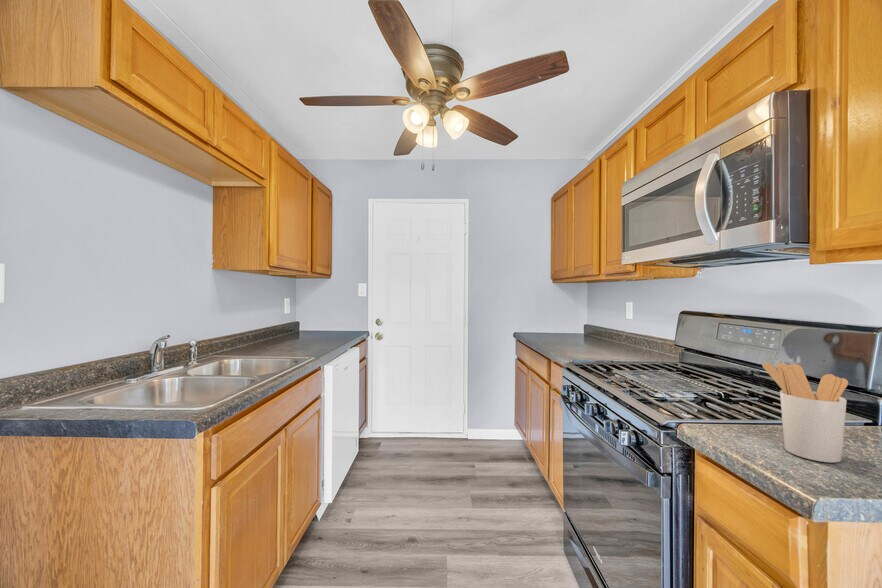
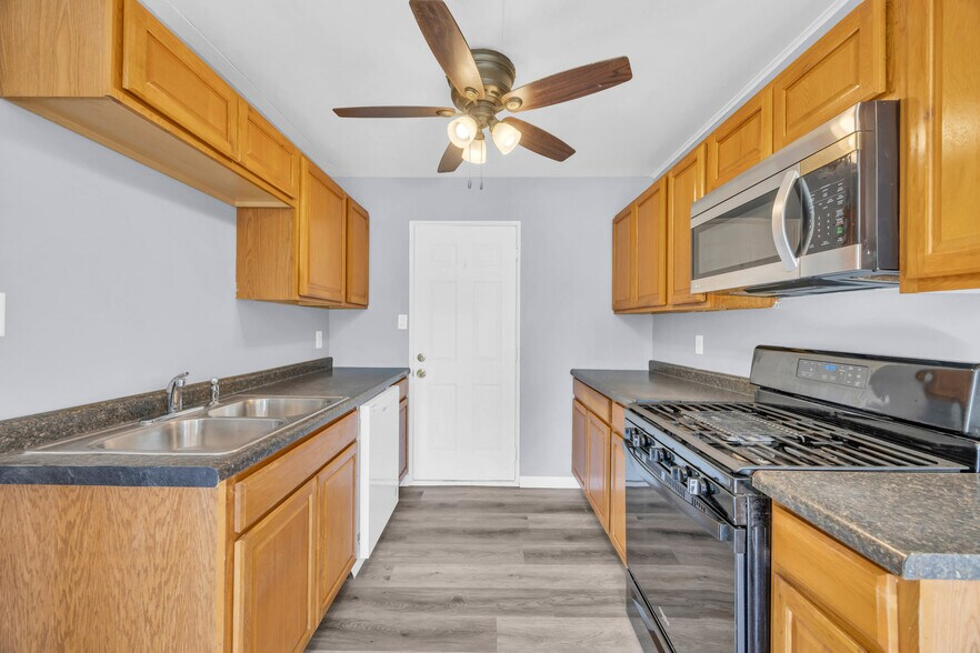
- utensil holder (801, 406)
